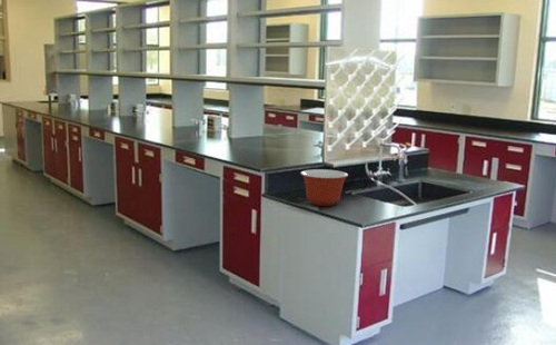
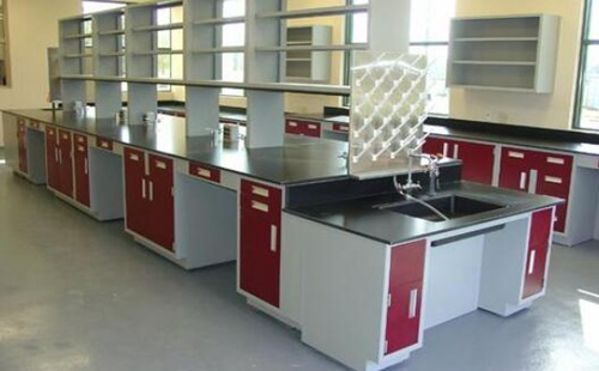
- mixing bowl (324, 188)
